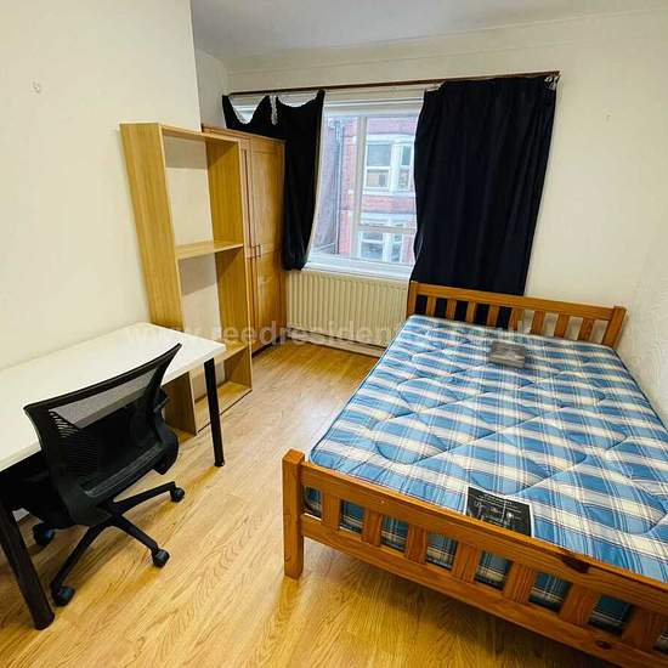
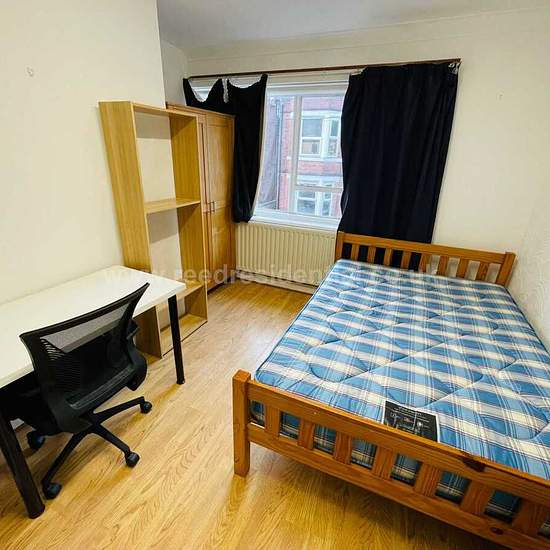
- book (506, 353)
